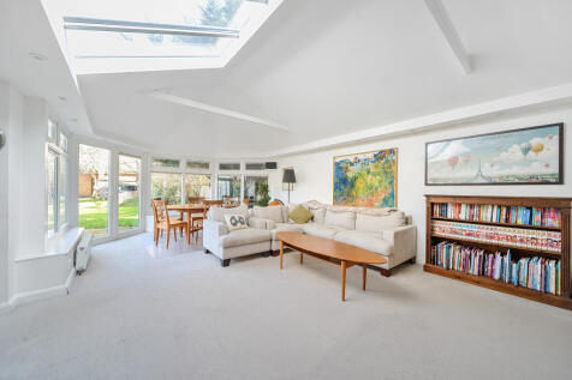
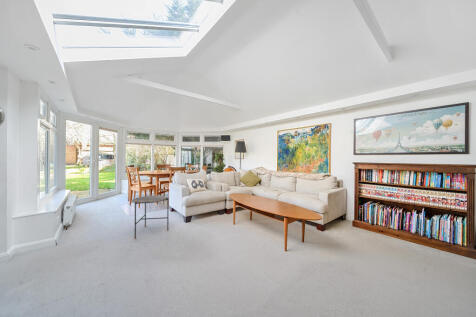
+ side table (150, 218)
